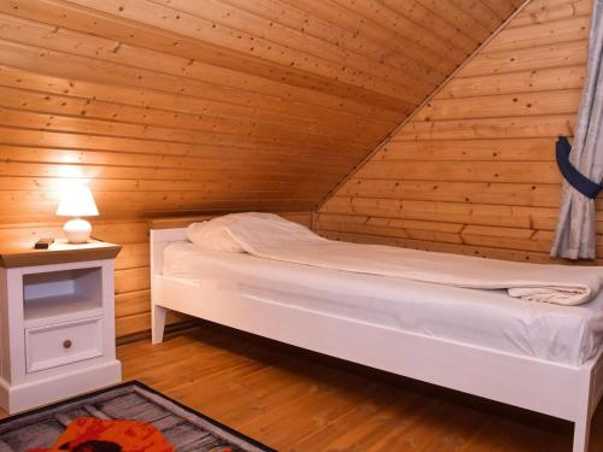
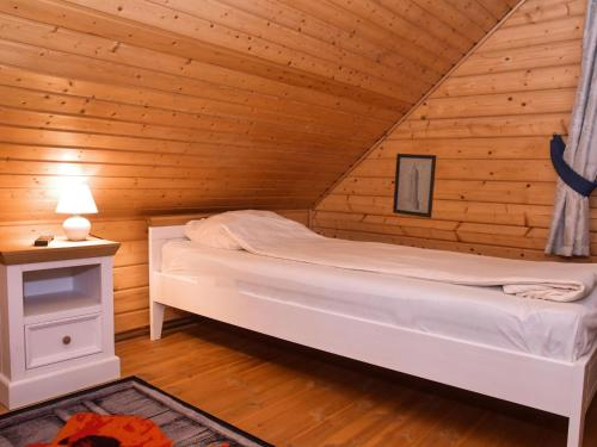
+ wall art (413, 185)
